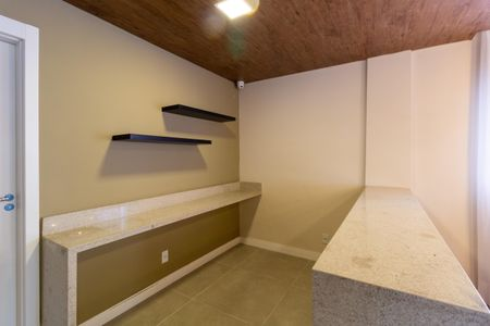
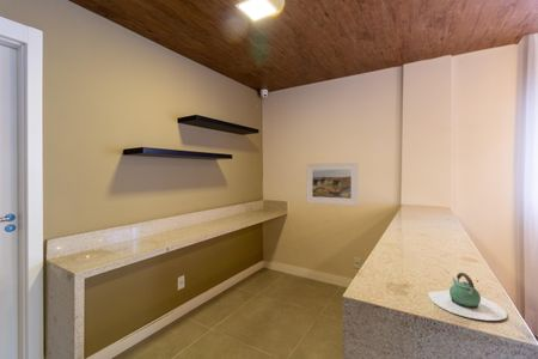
+ teapot (464, 287)
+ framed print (331, 183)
